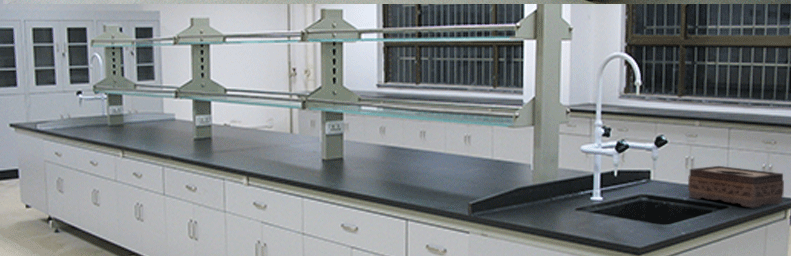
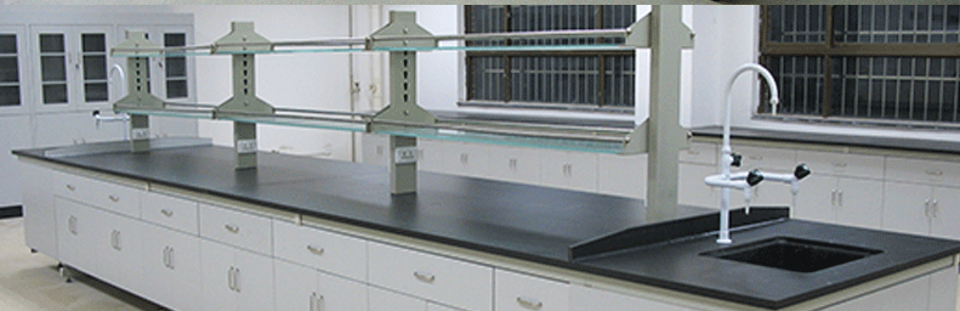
- tissue box (734, 185)
